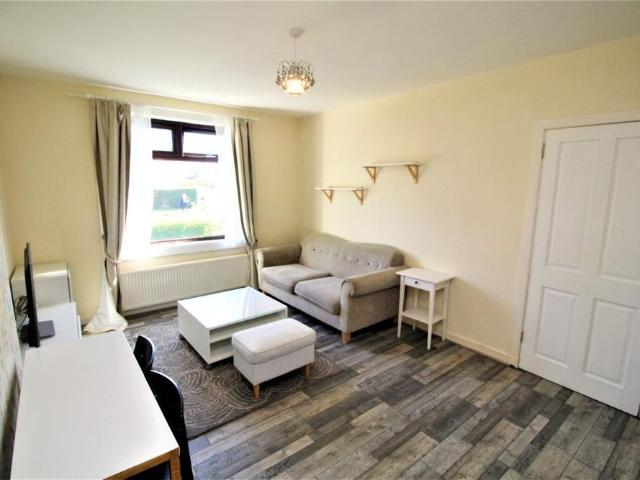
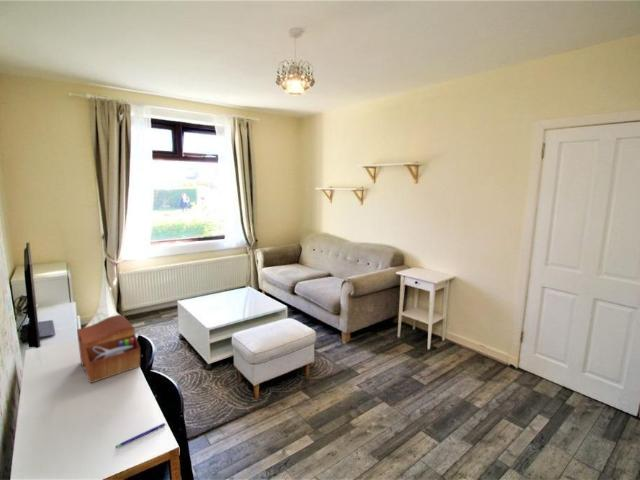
+ sewing box (107, 347)
+ pen (141, 435)
